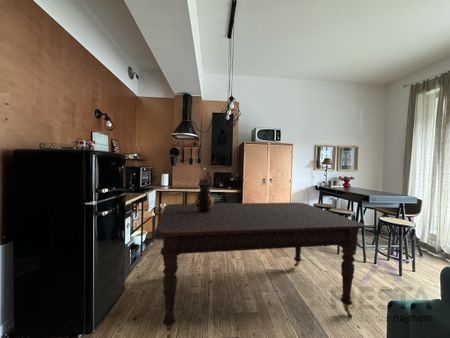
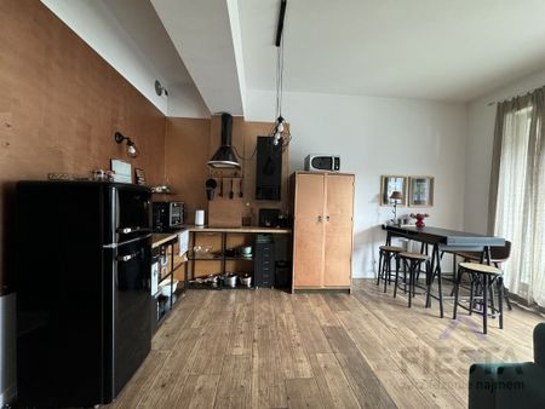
- ceramic jug (205, 196)
- dining table (250, 249)
